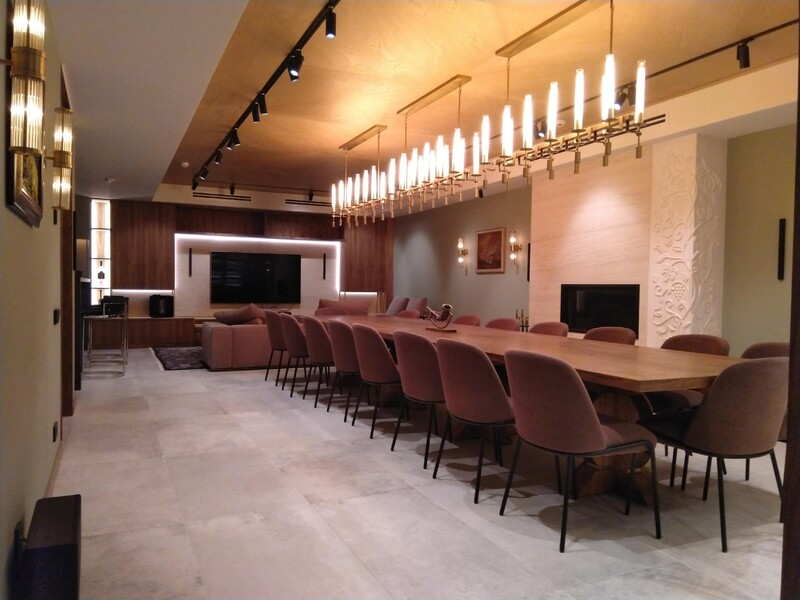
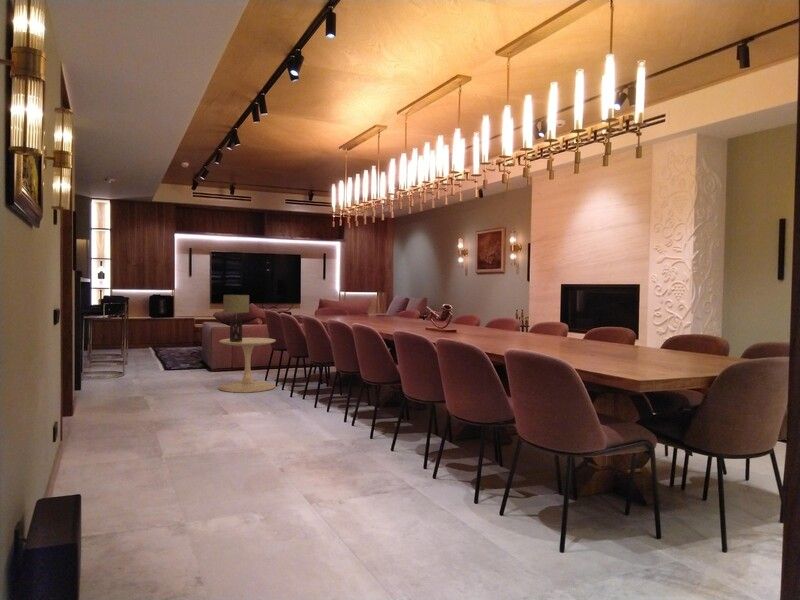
+ side table (247, 363)
+ table lamp (236, 317)
